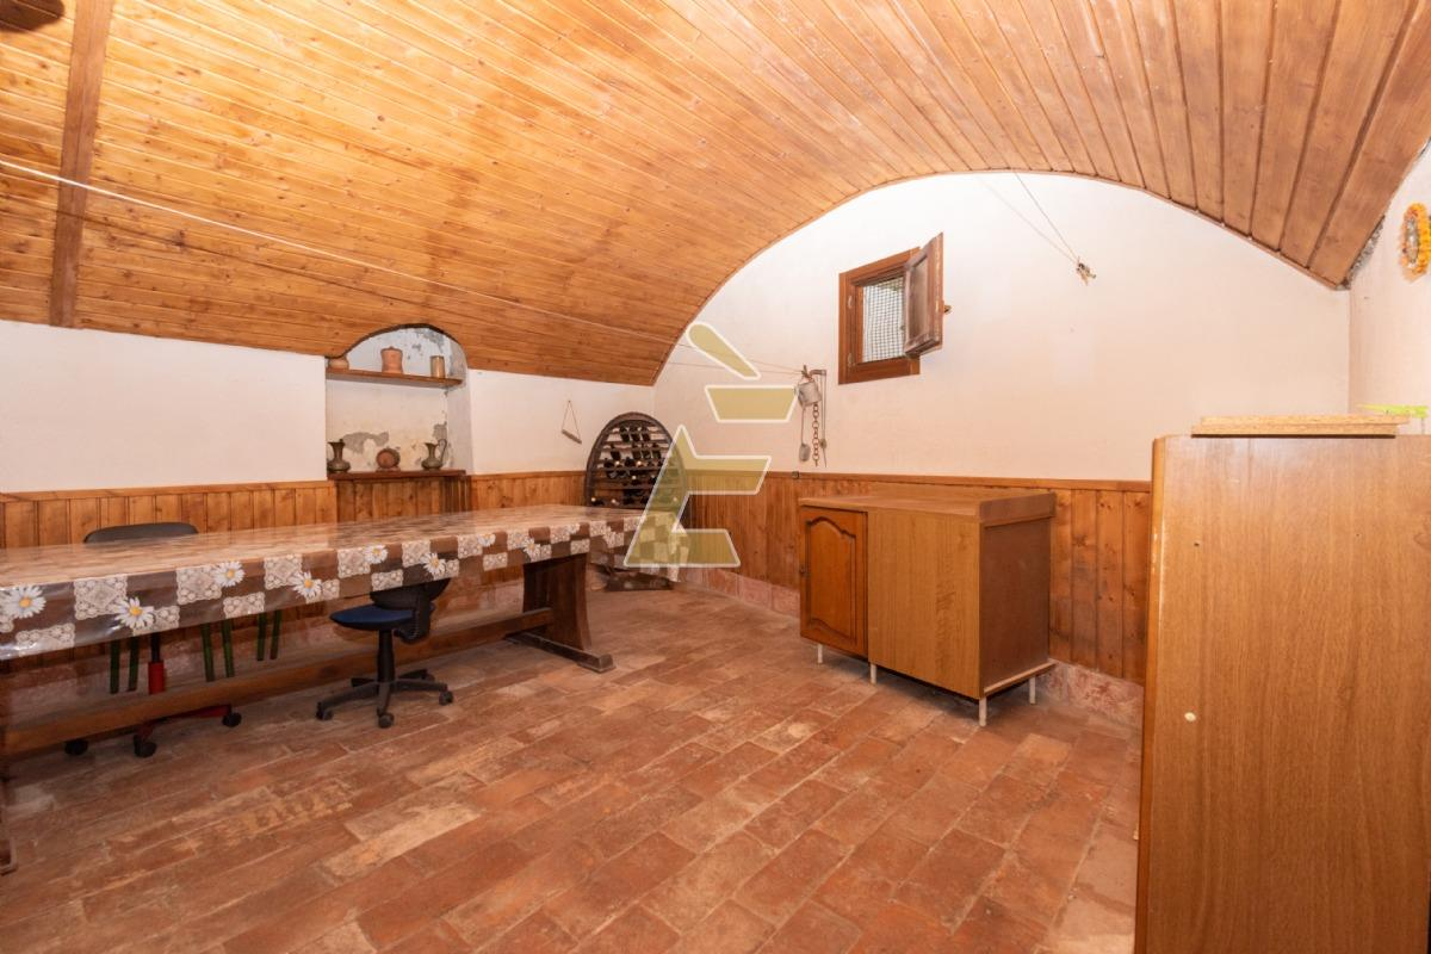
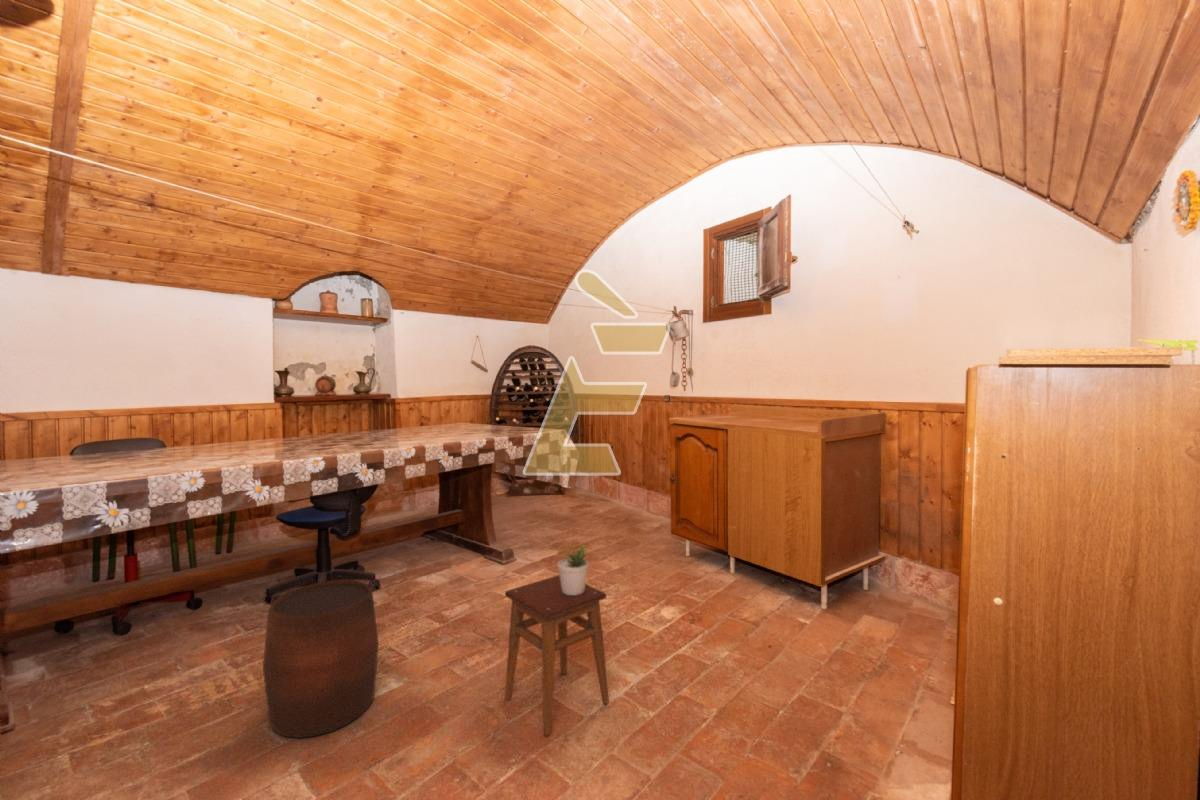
+ stool (323, 652)
+ stool (555, 646)
+ potted plant (574, 567)
